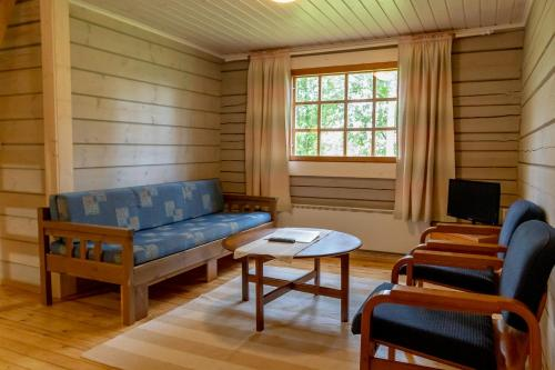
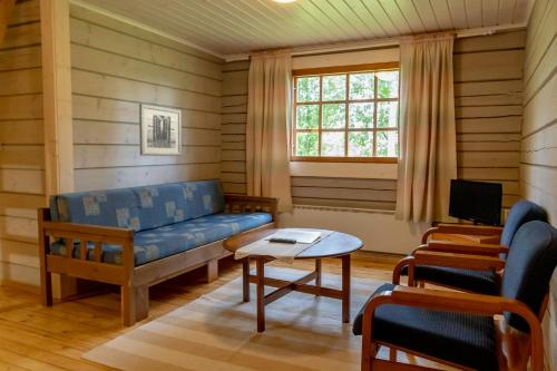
+ wall art (162, 131)
